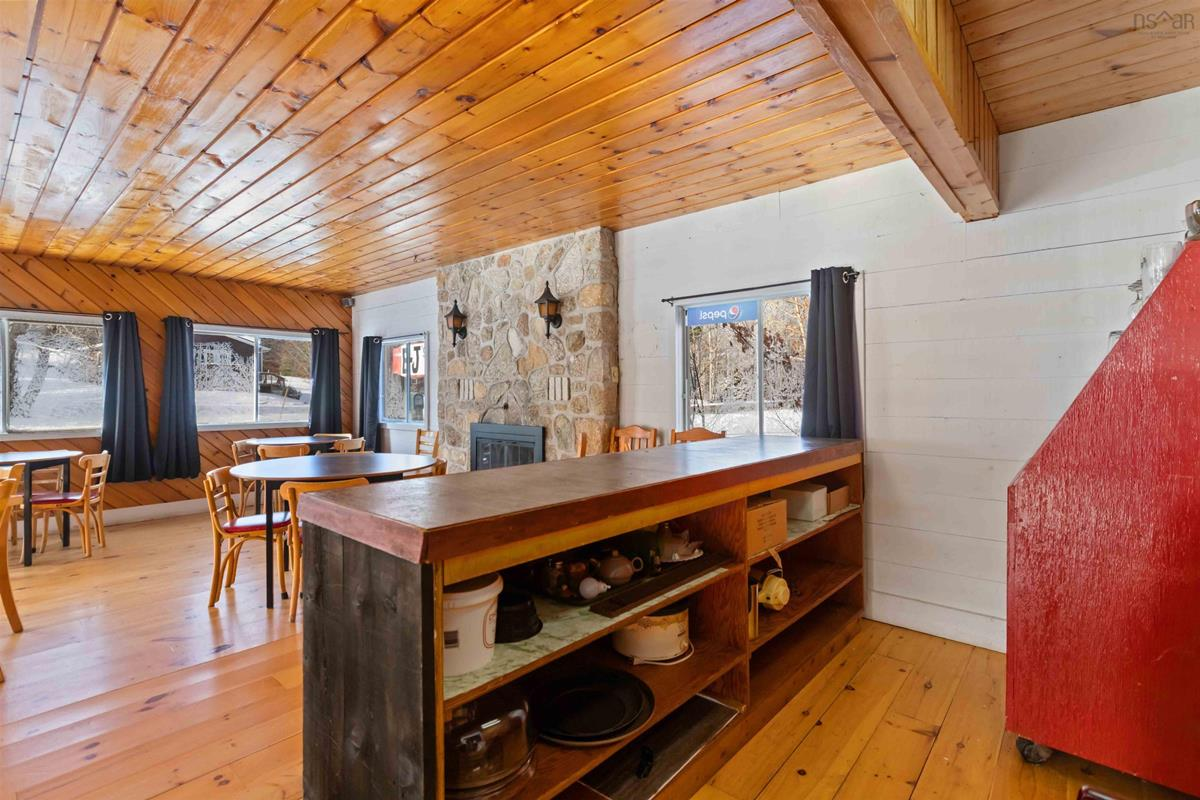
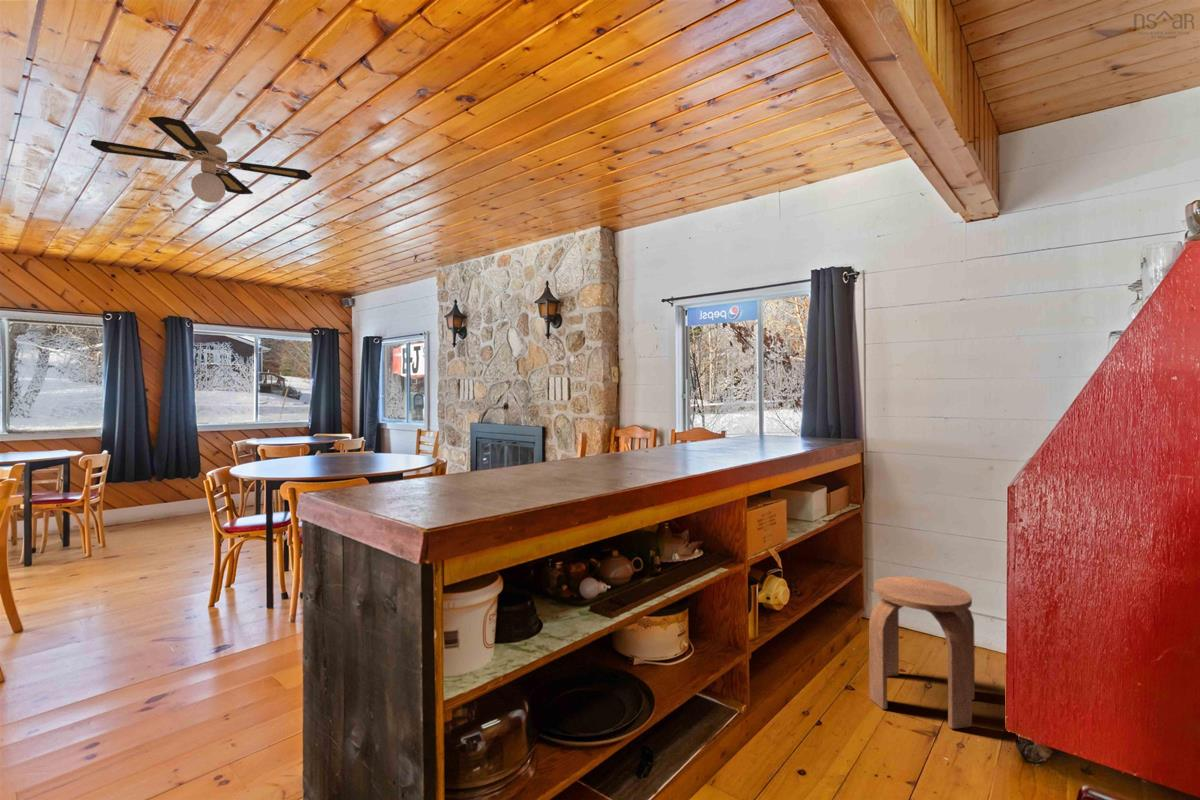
+ ceiling fan (208, 168)
+ stool (898, 644)
